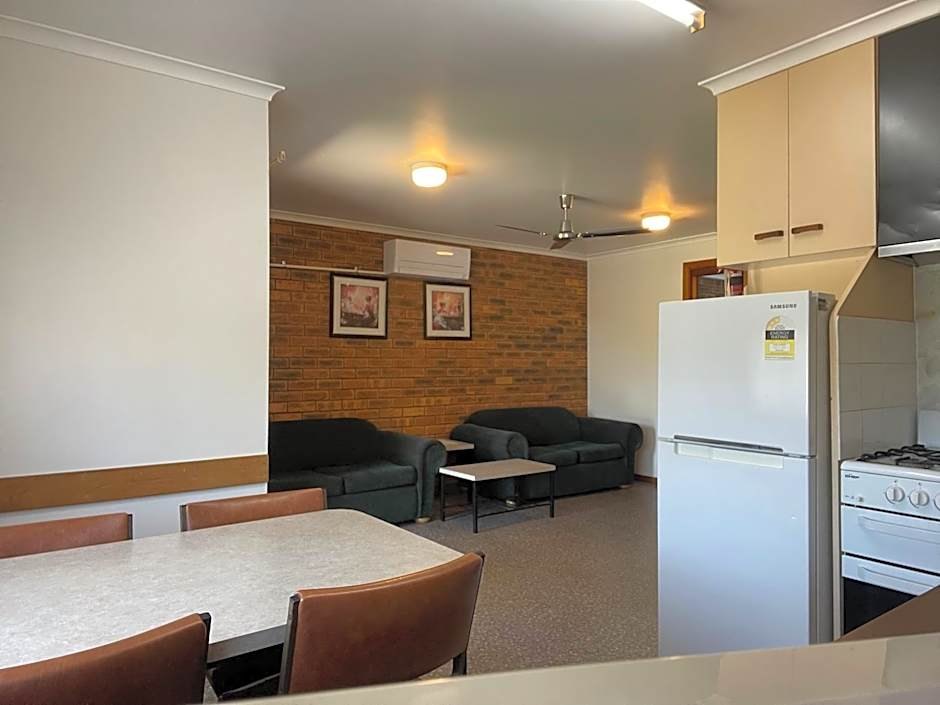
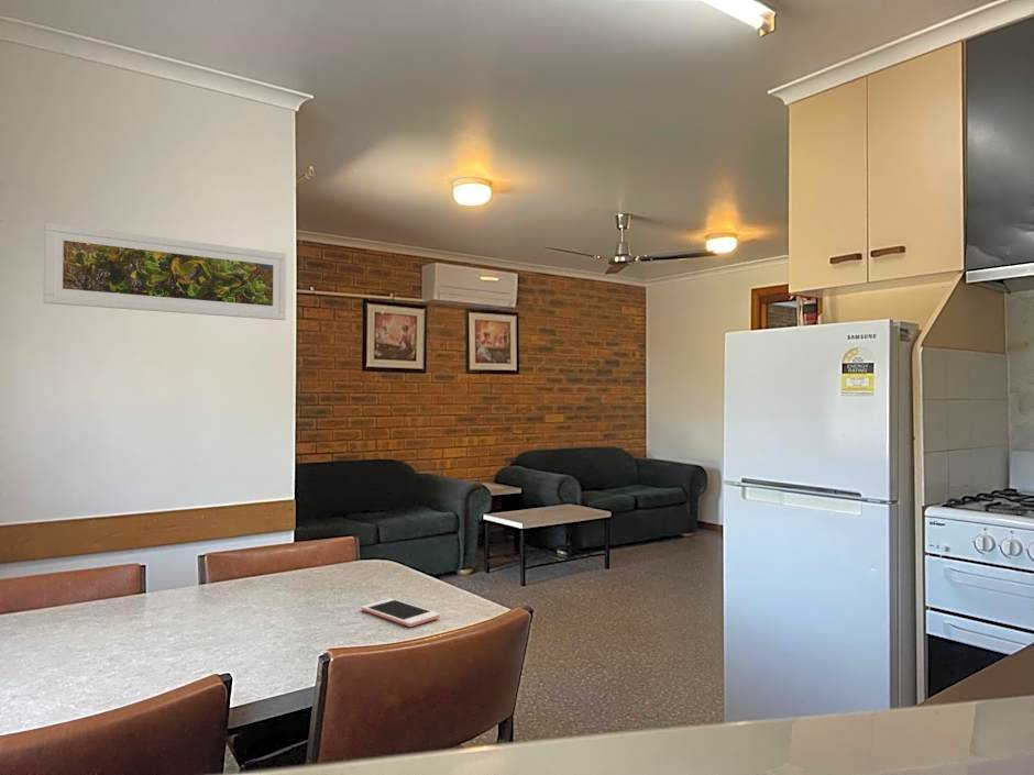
+ cell phone (399, 611)
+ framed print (176, 276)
